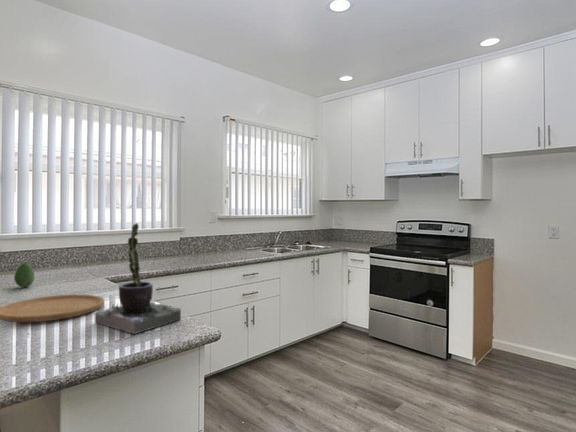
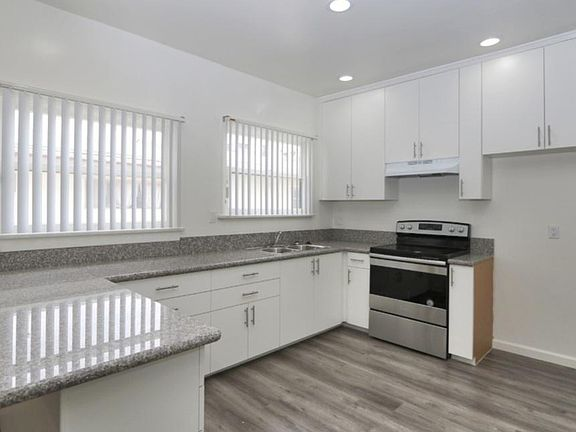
- potted plant (138, 271)
- fruit (24, 275)
- cutting board (53, 307)
